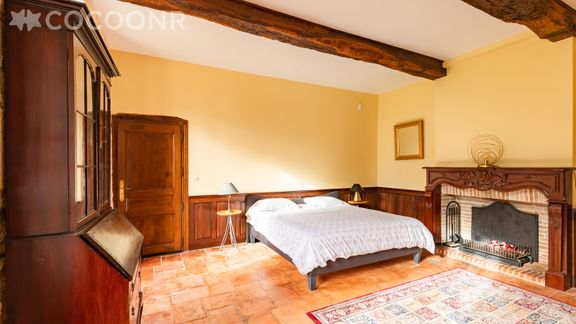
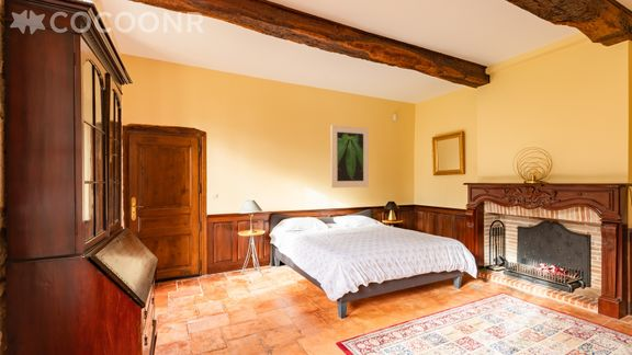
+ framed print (350, 157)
